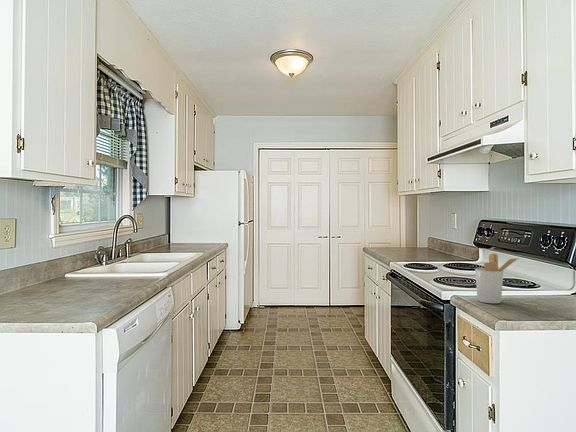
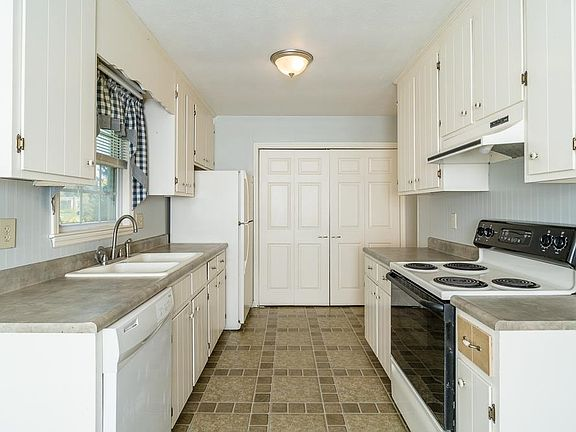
- utensil holder (496, 278)
